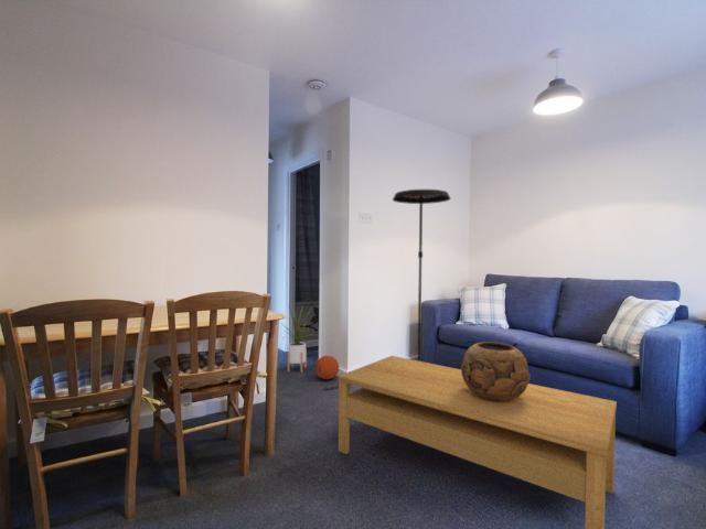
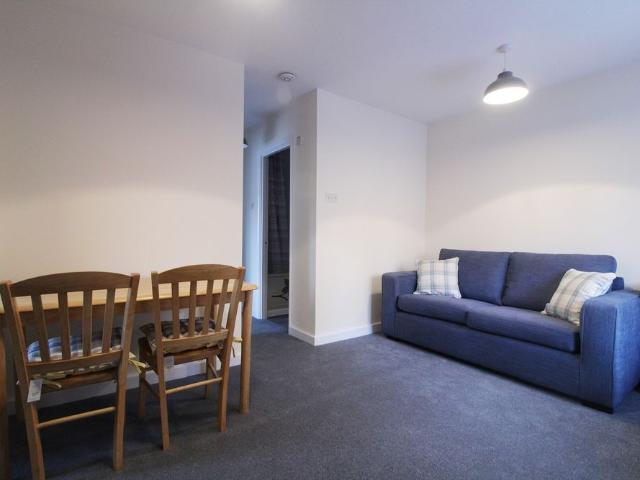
- decorative bowl (494, 370)
- floor lamp (418, 291)
- decorative ball (327, 367)
- coffee table (464, 428)
- house plant (298, 335)
